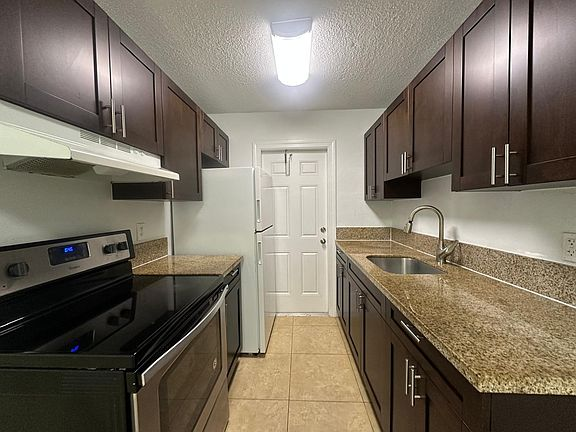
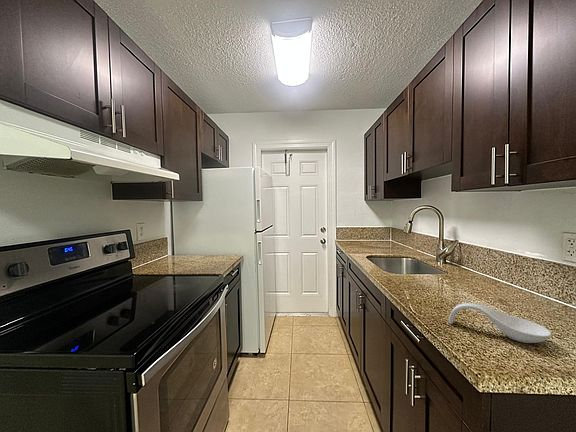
+ spoon rest (495, 320)
